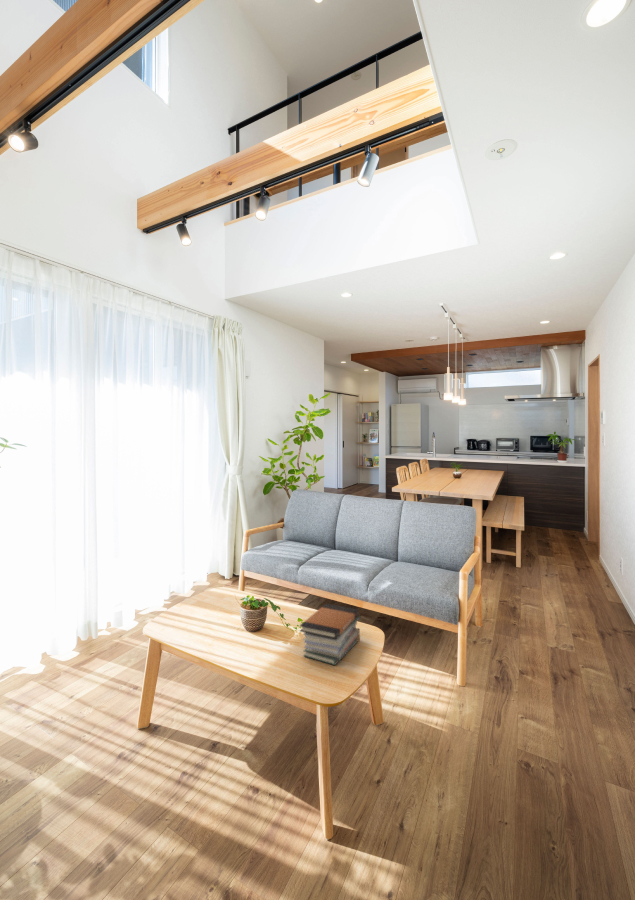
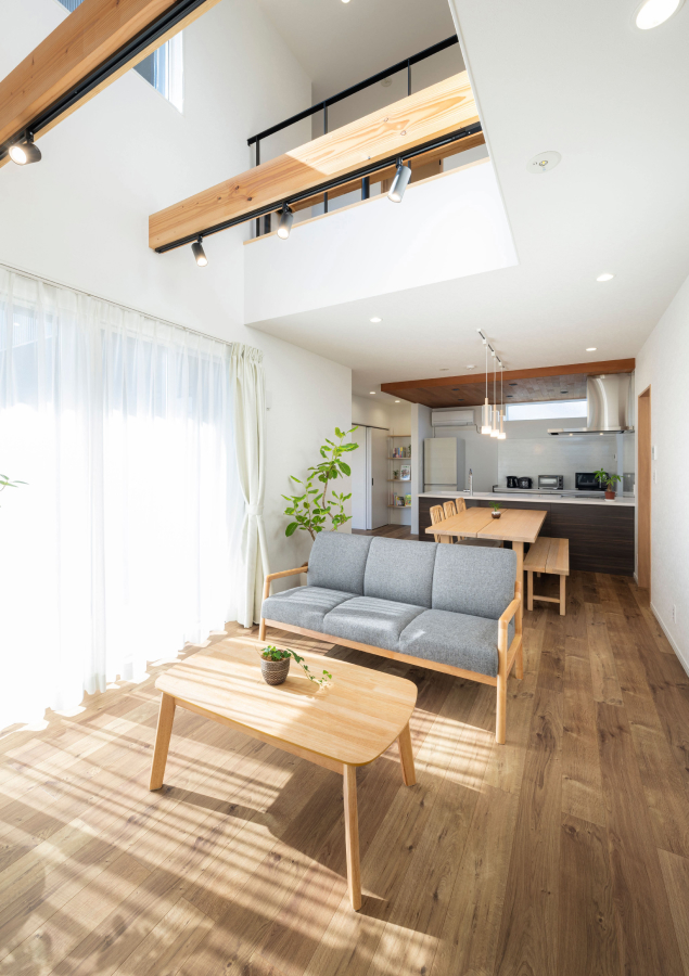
- book stack (331, 632)
